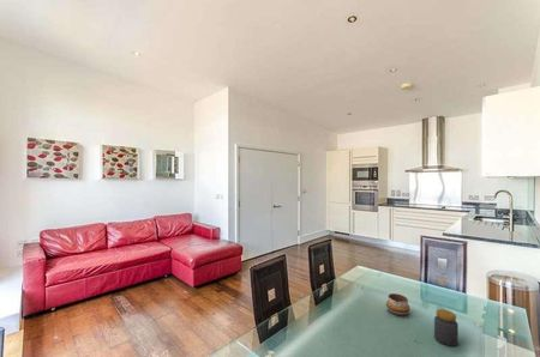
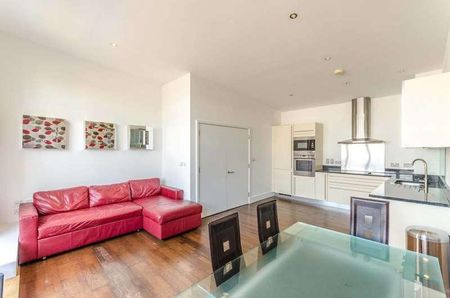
- jar (445, 326)
- decorative bowl (397, 304)
